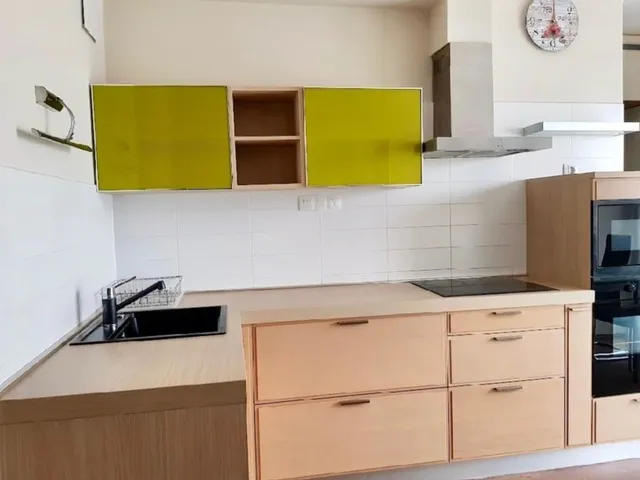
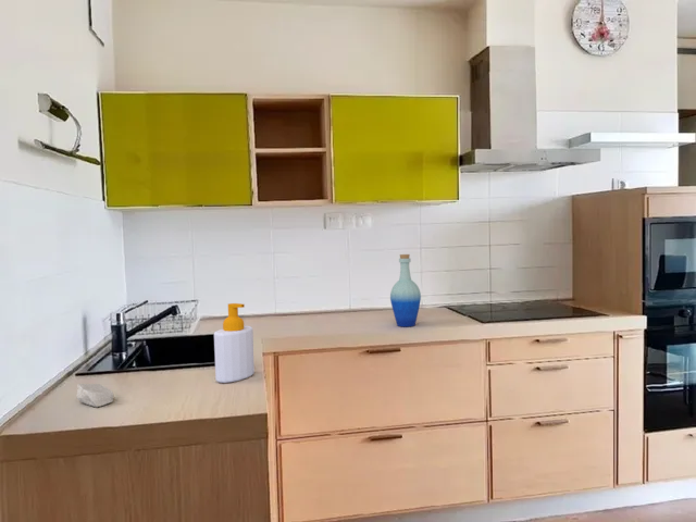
+ soap bottle (234, 340)
+ bottle (405, 289)
+ soap bar (95, 393)
